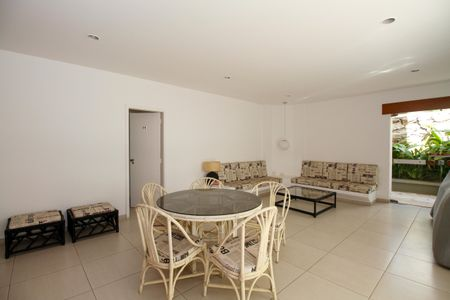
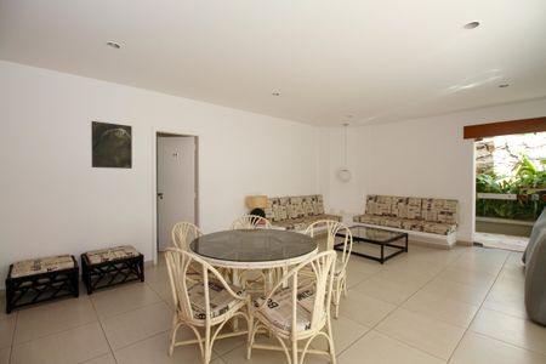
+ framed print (112, 146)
